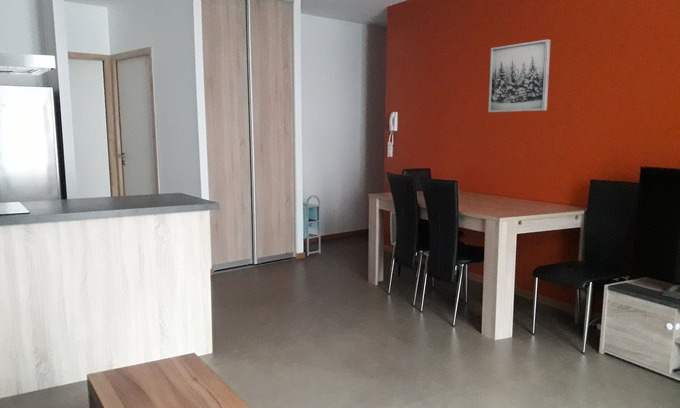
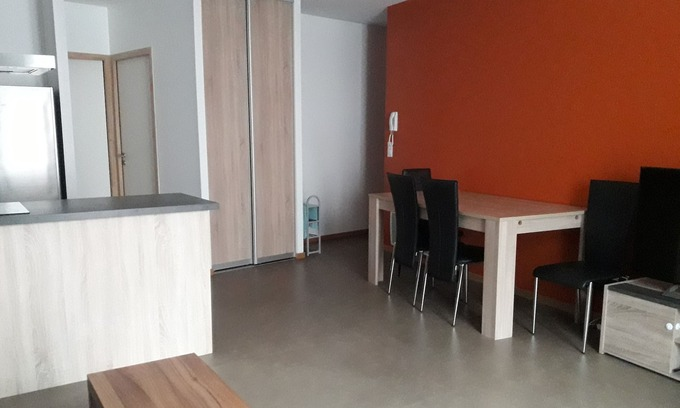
- wall art (517, 78)
